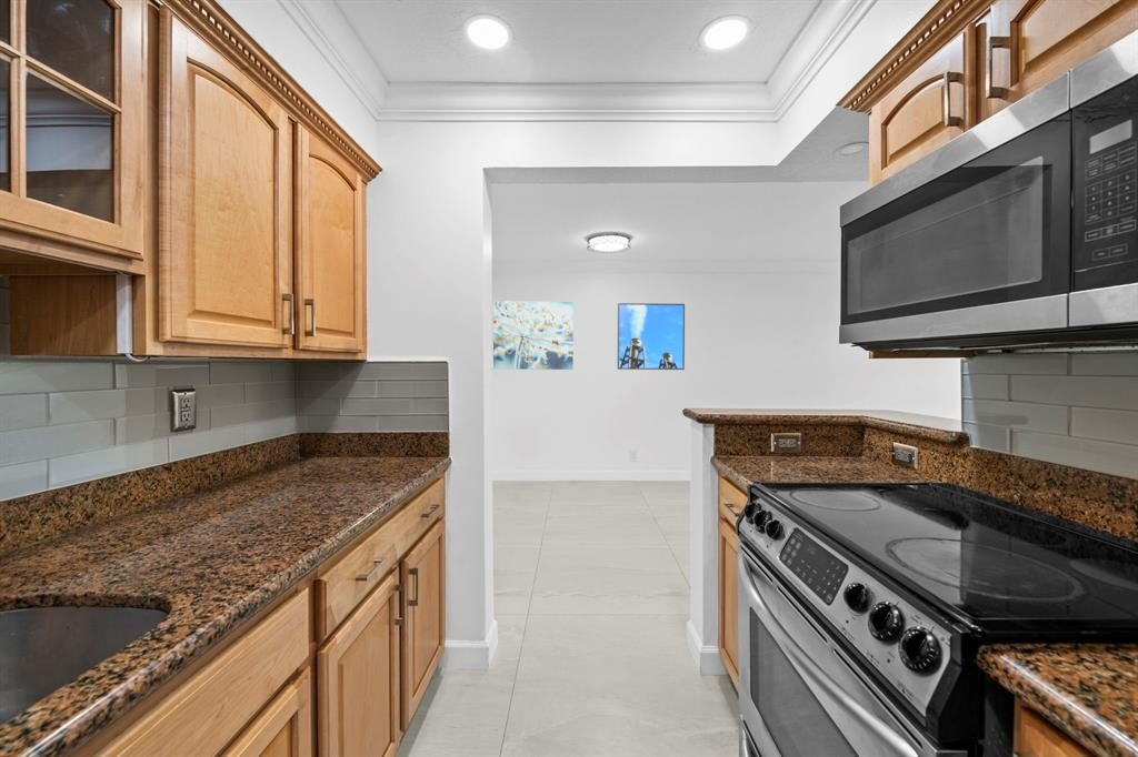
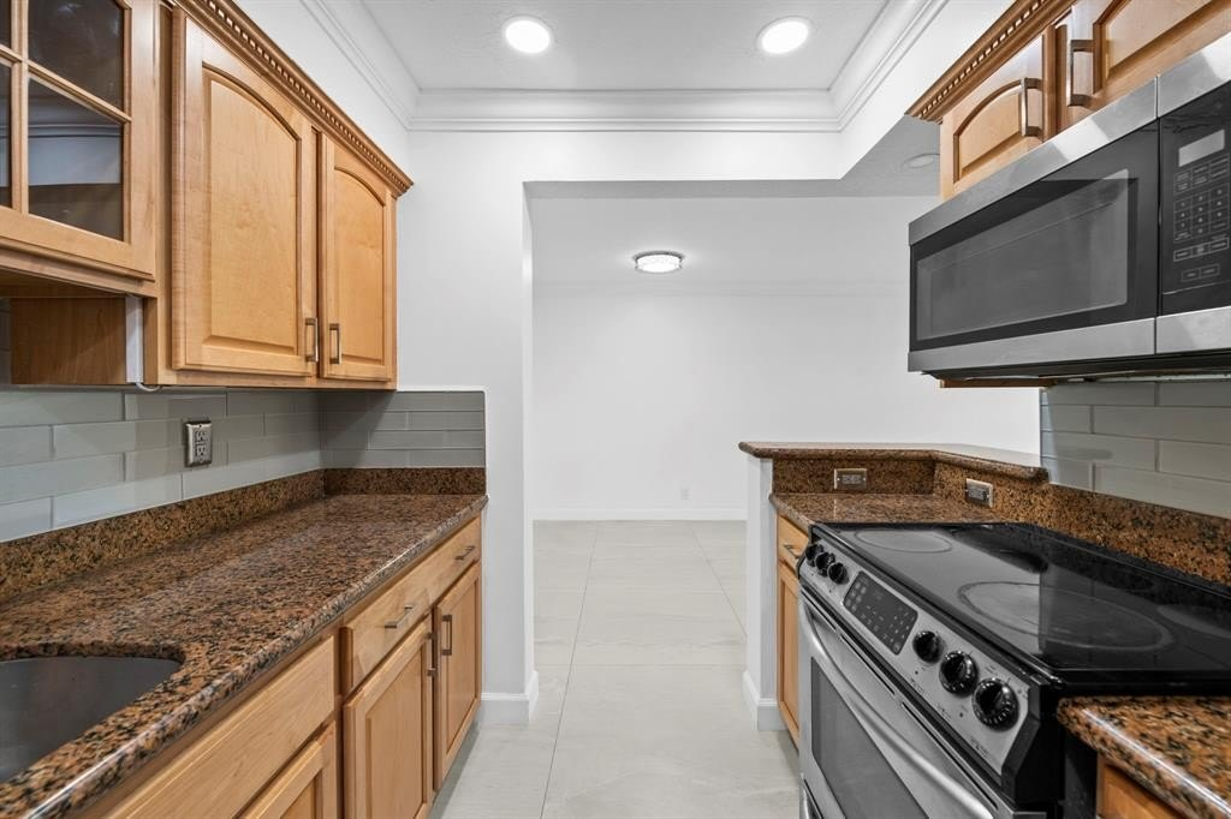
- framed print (650, 336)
- wall art (522, 335)
